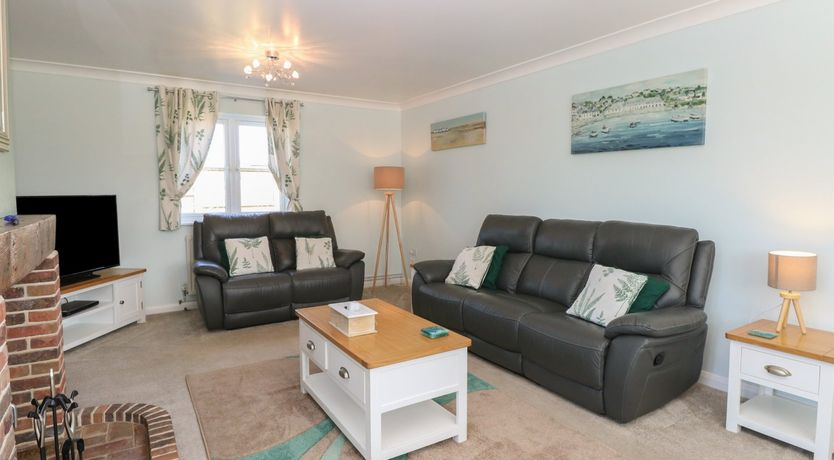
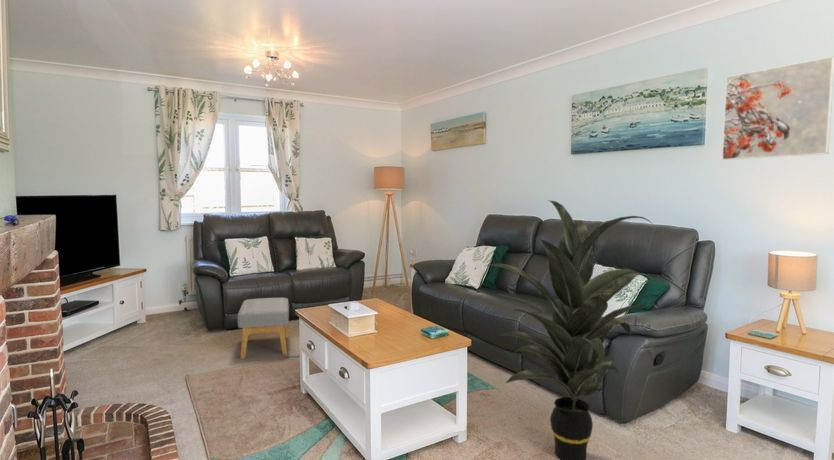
+ indoor plant (570, 326)
+ footstool (265, 325)
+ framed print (773, 112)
